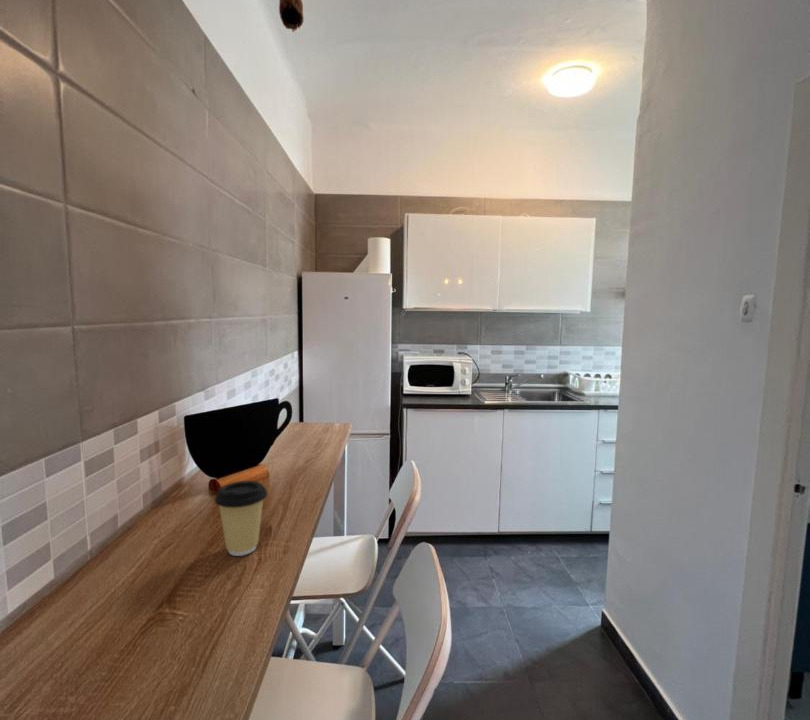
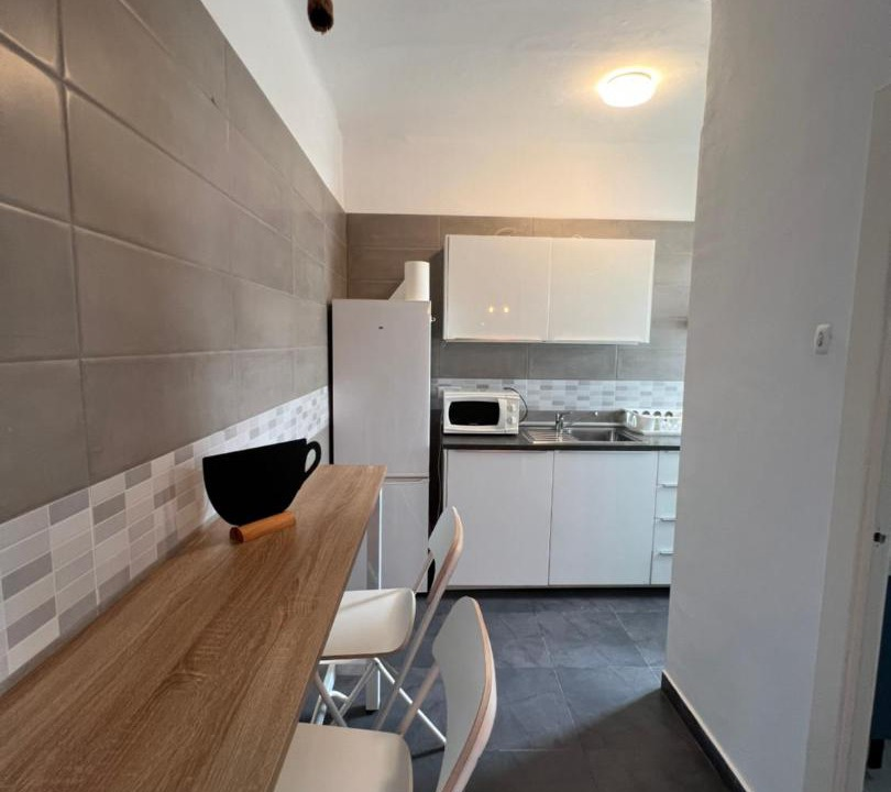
- coffee cup (241, 517)
